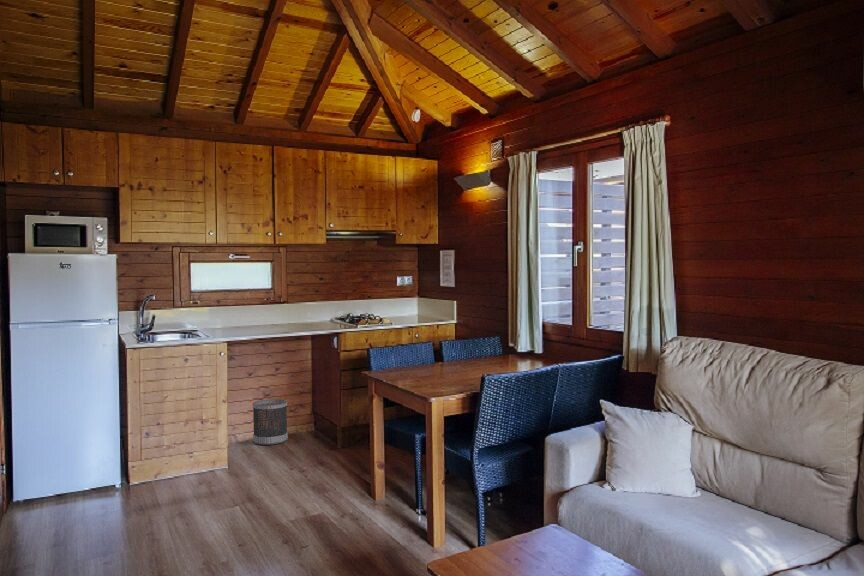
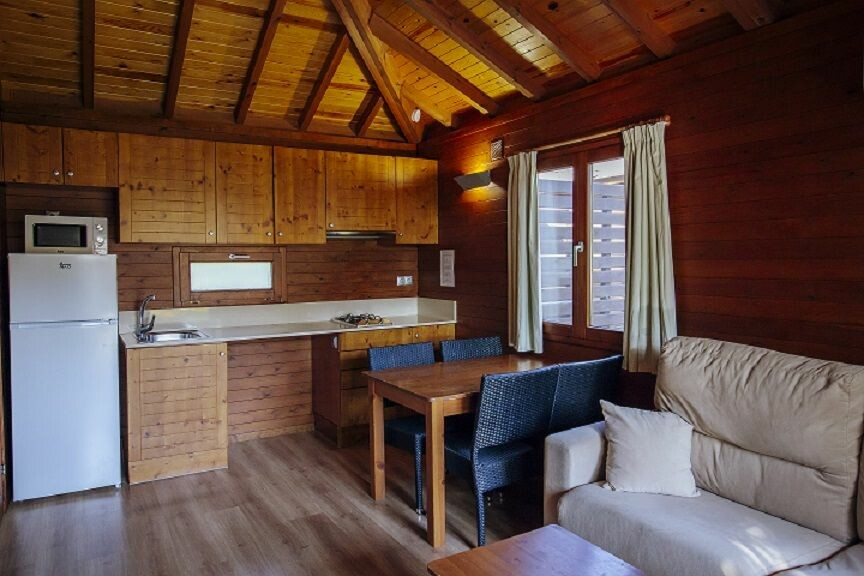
- wastebasket (269, 421)
